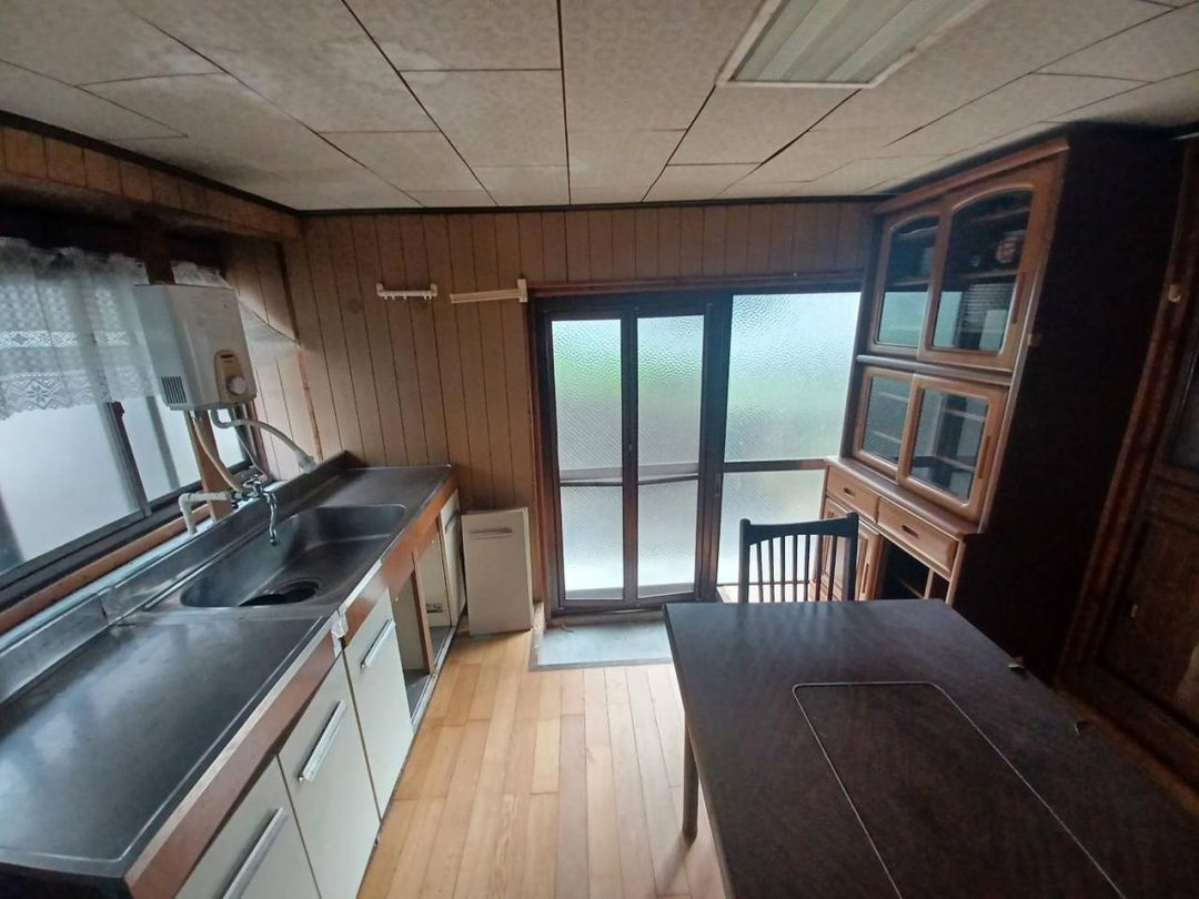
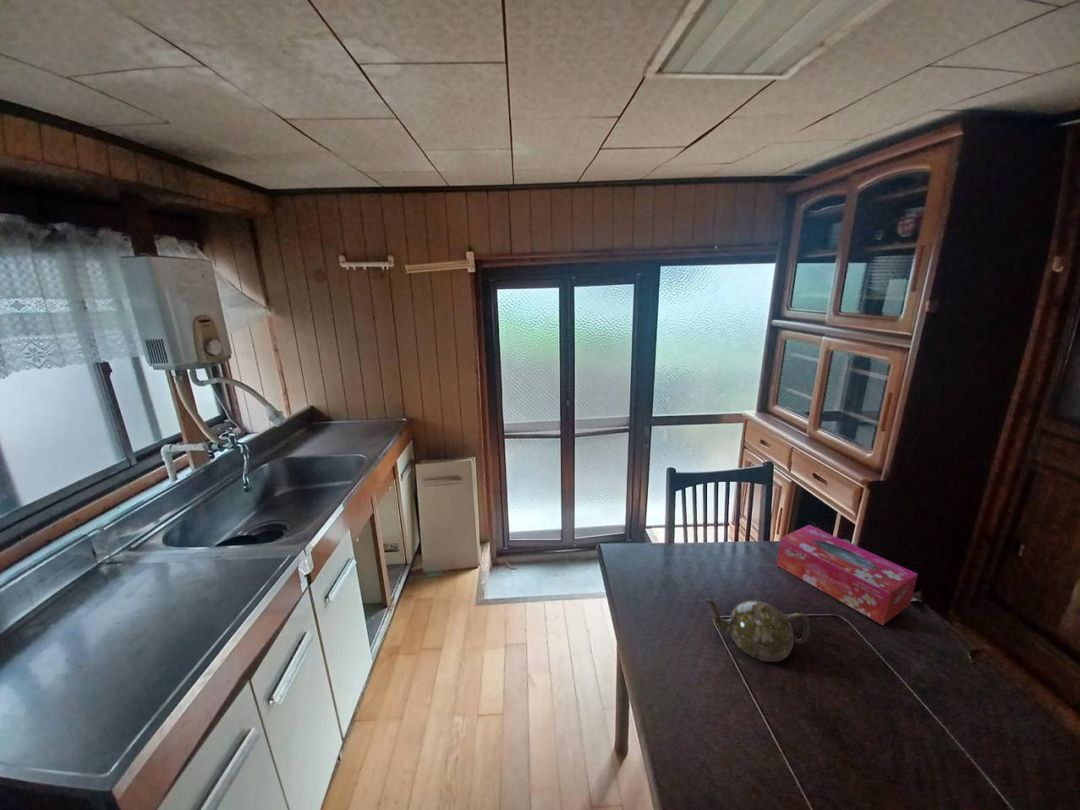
+ teapot (755, 622)
+ tissue box (841, 569)
